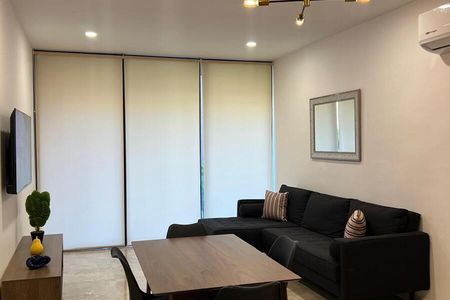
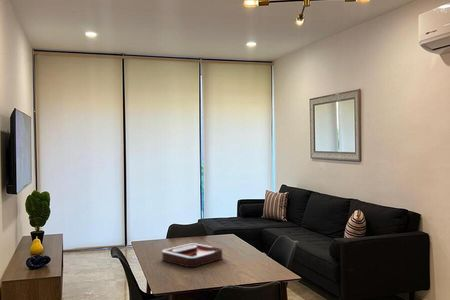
+ decorative tray (192, 254)
